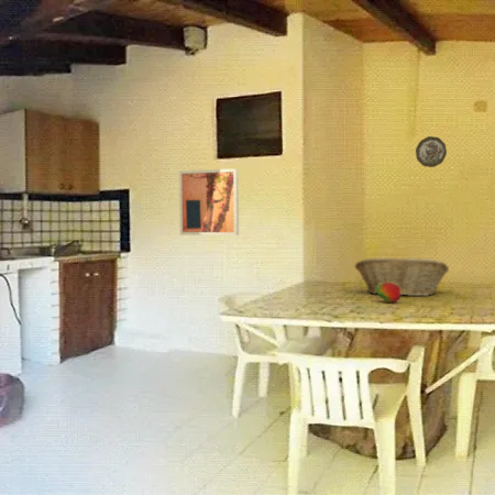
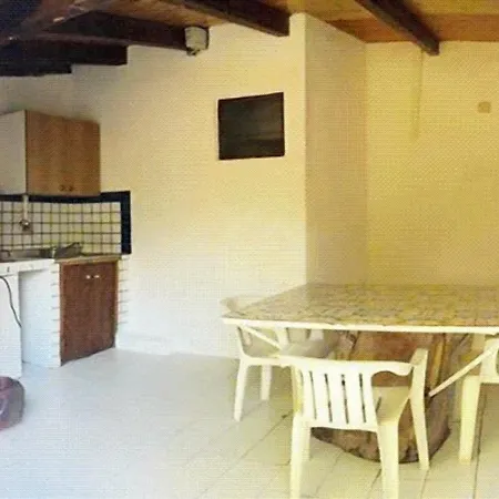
- fruit (388, 292)
- wall art (208, 202)
- fruit basket (400, 274)
- decorative plate (431, 152)
